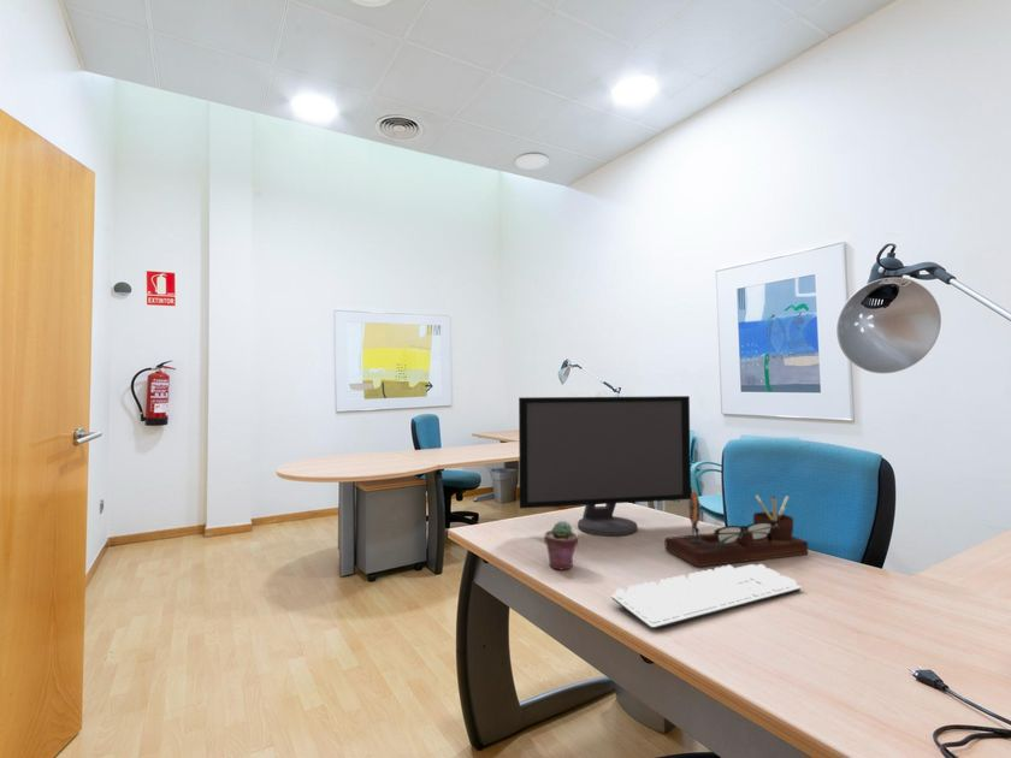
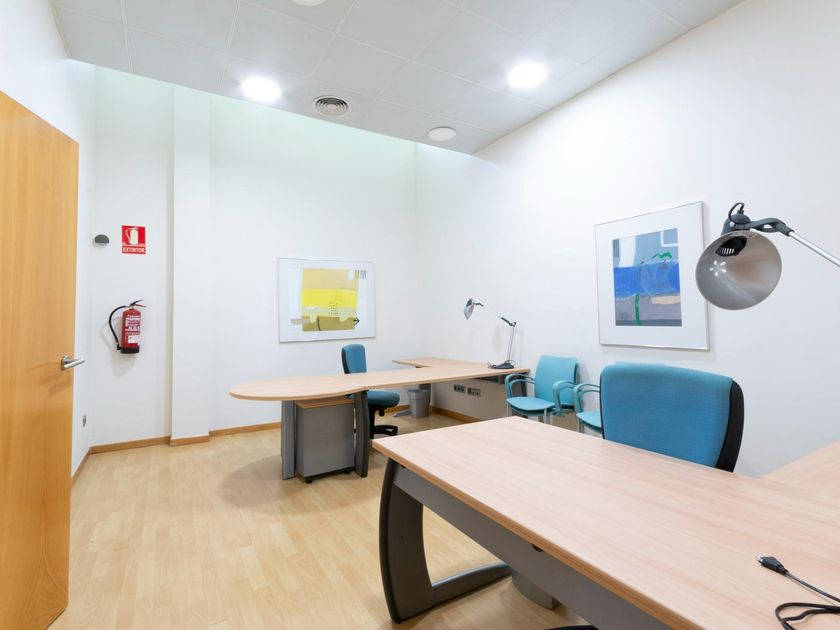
- computer monitor (605, 461)
- potted succulent (561, 543)
- keyboard (709, 590)
- desk organizer (739, 526)
